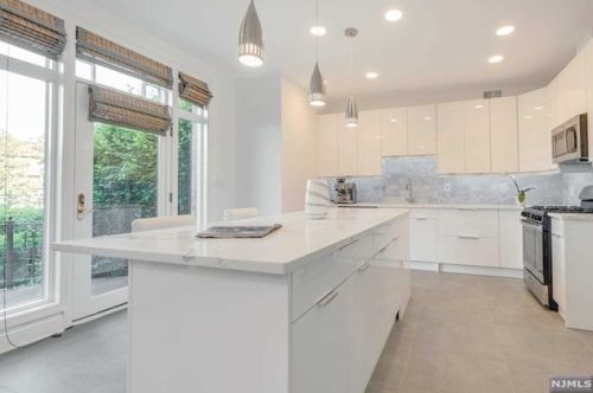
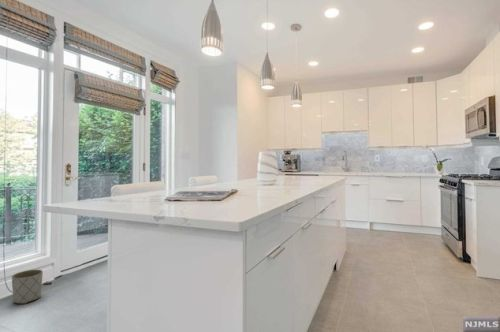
+ planter (27, 286)
